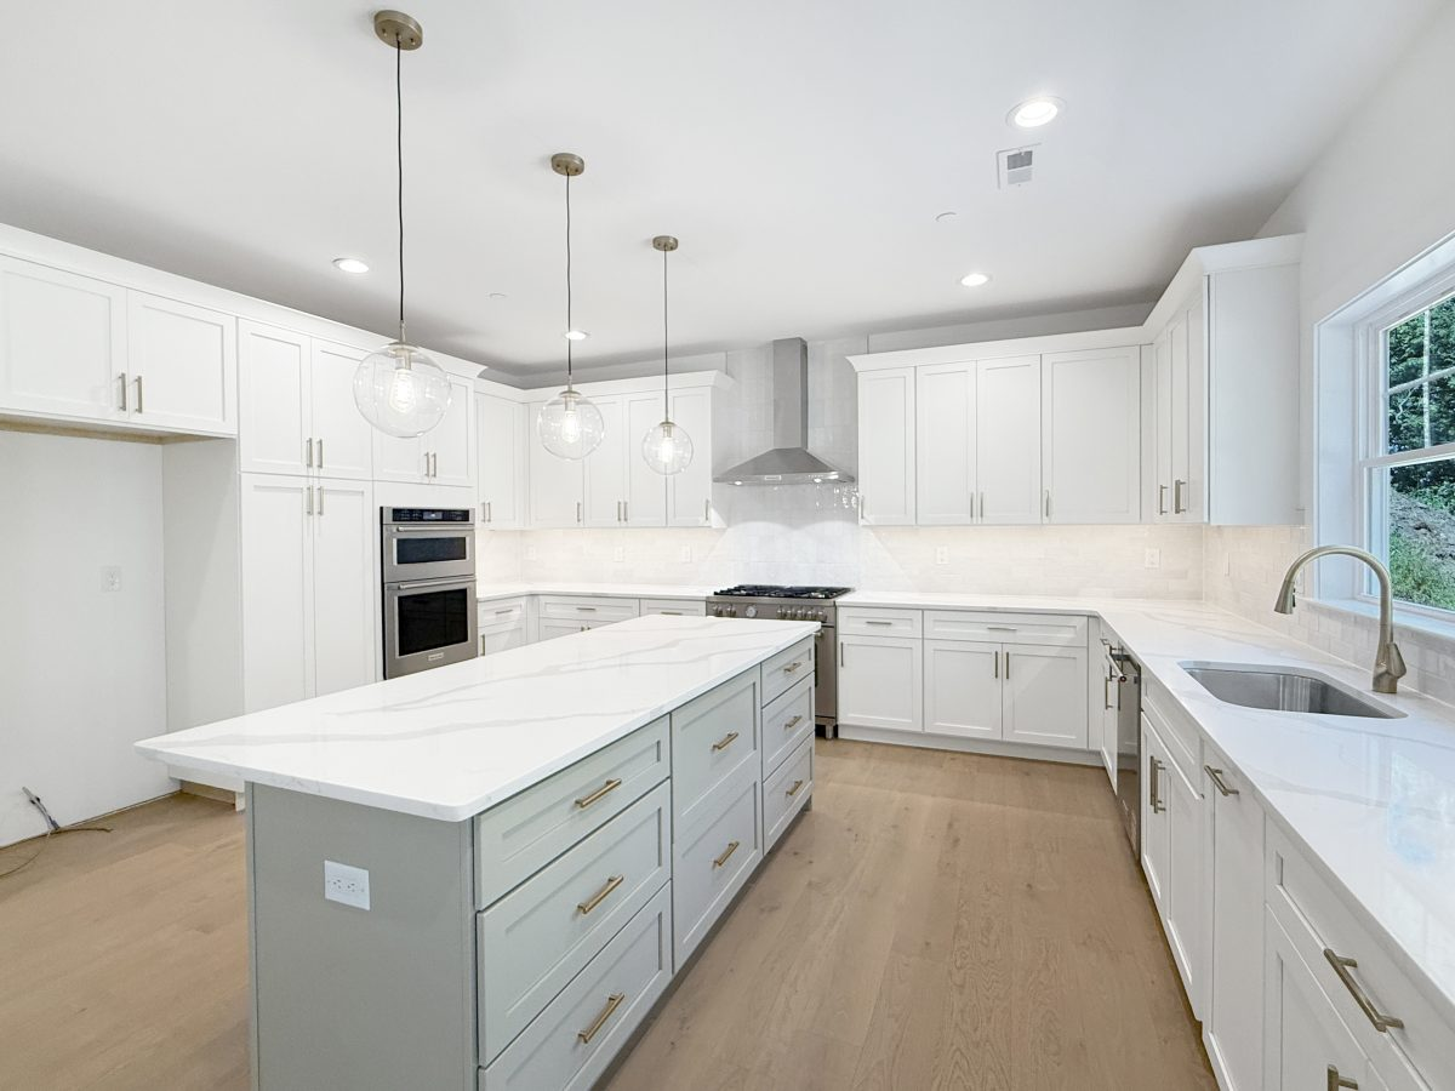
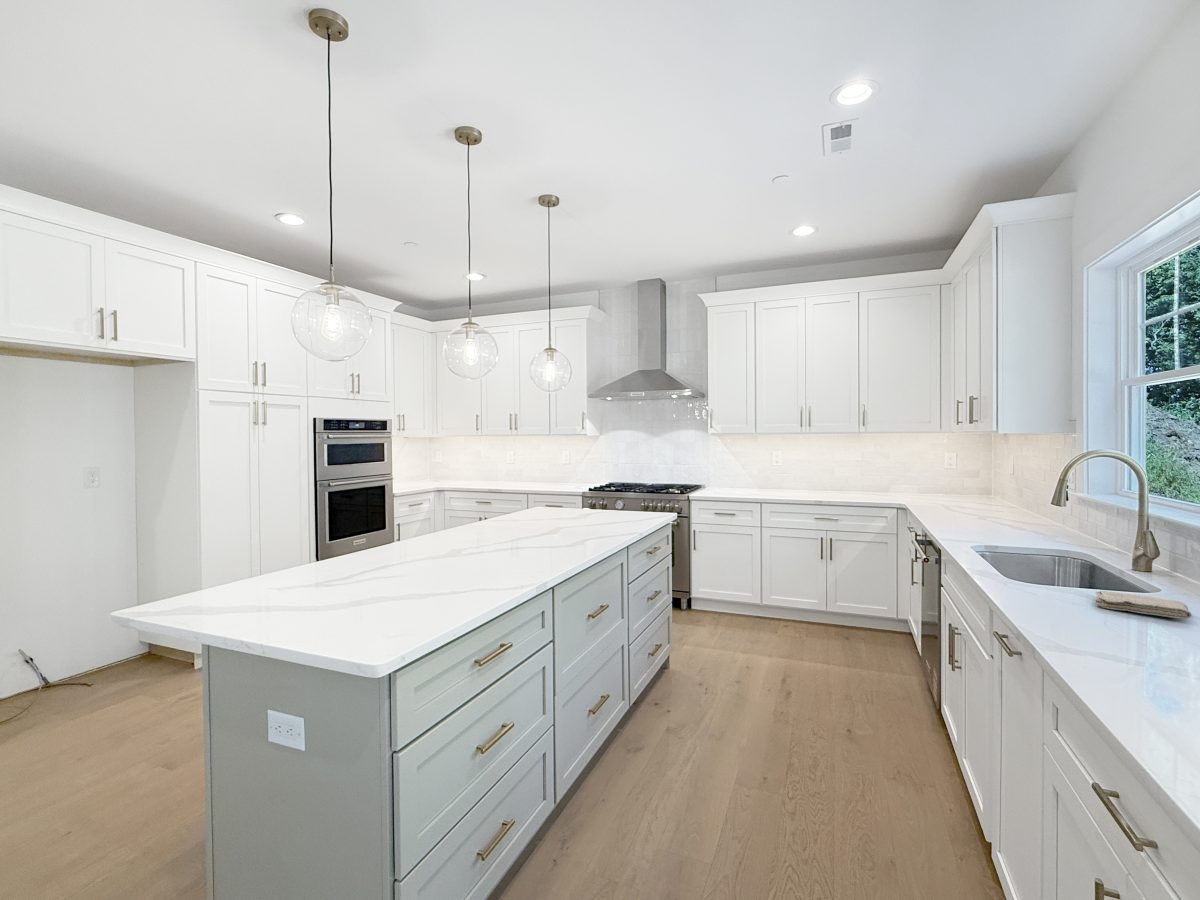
+ washcloth (1140, 603)
